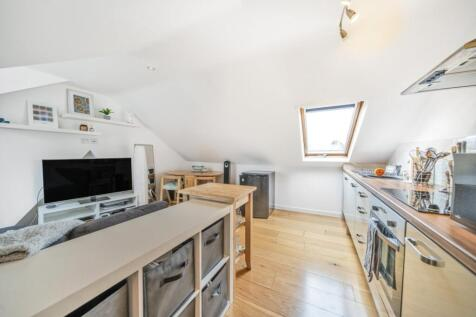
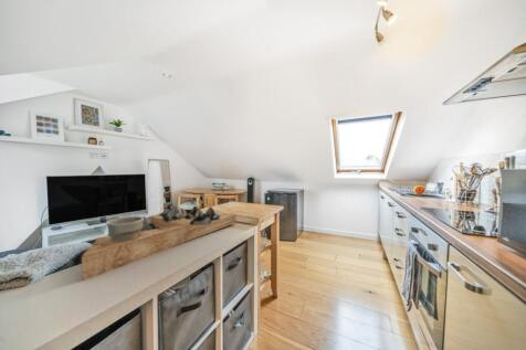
+ decorative tray (167, 226)
